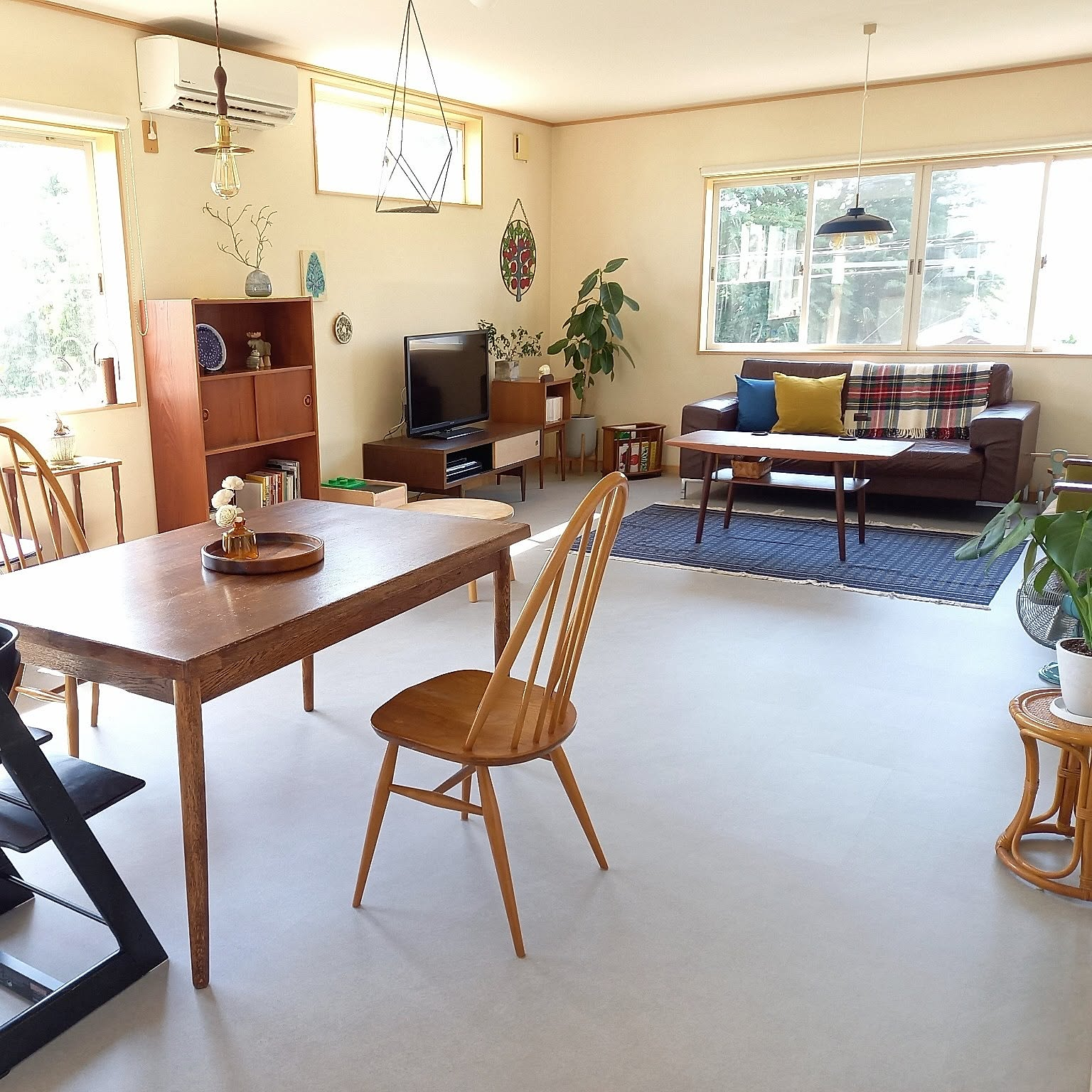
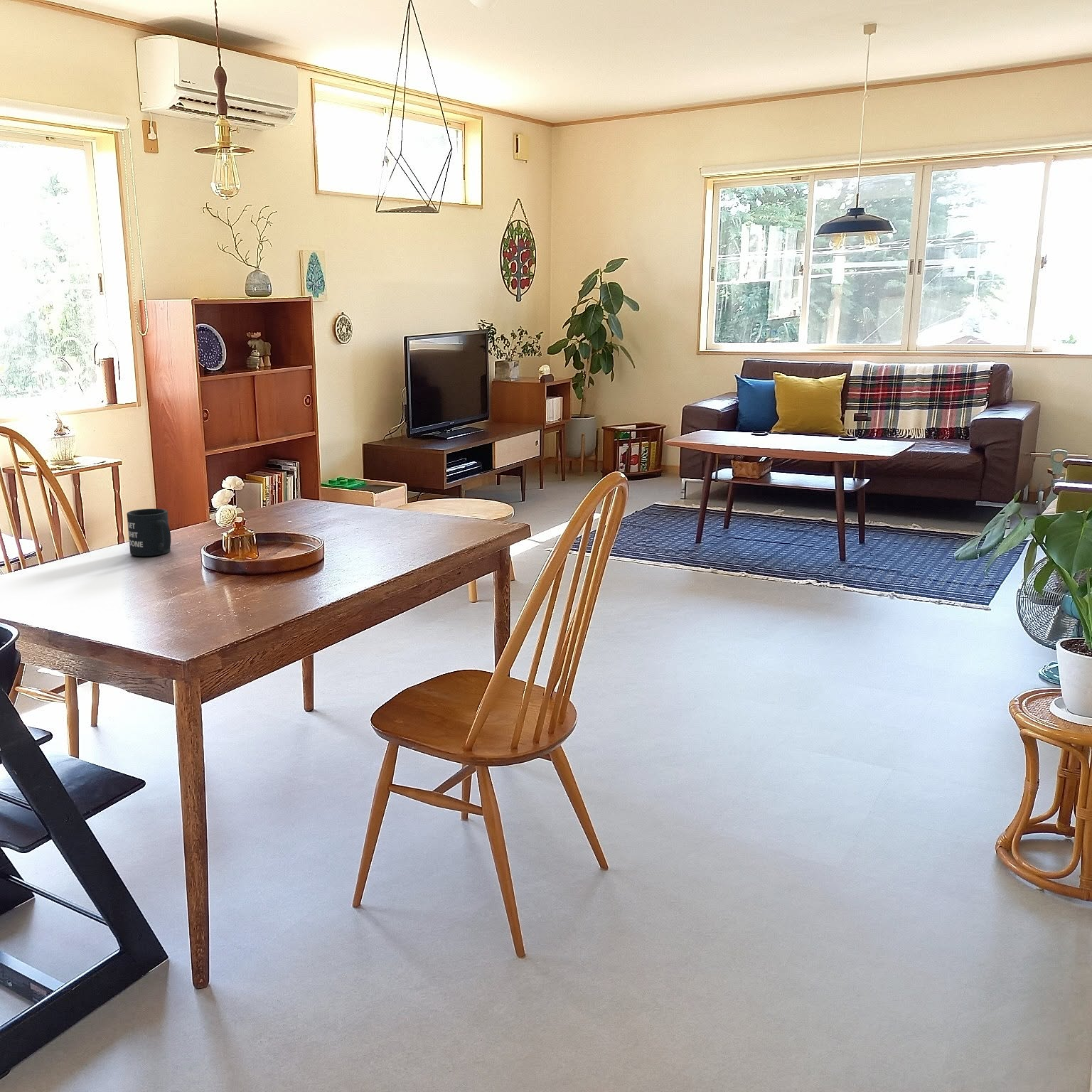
+ mug (154, 533)
